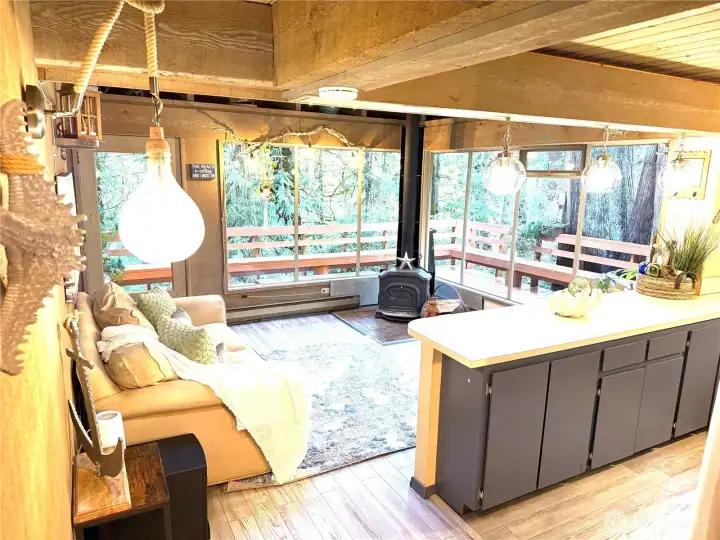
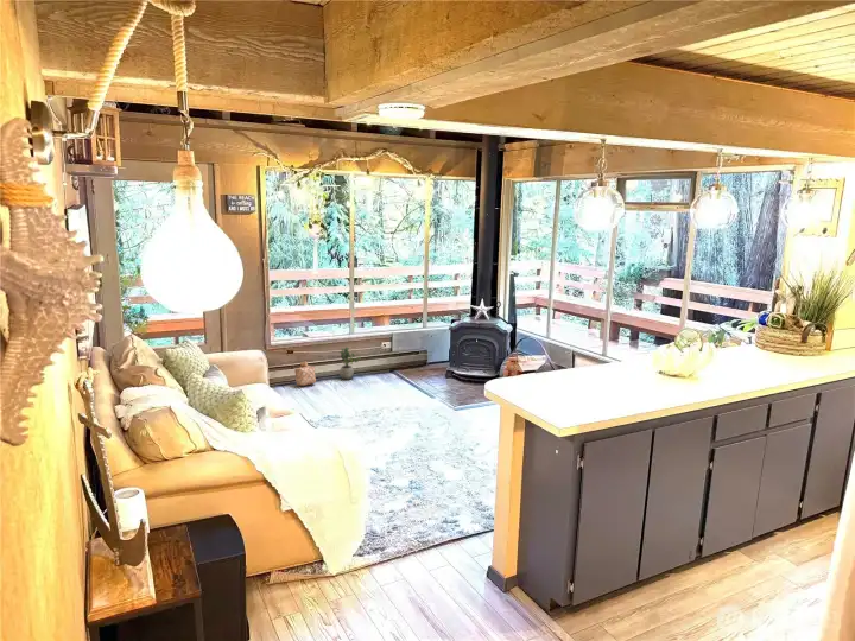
+ potted plant (349, 362)
+ basket (305, 373)
